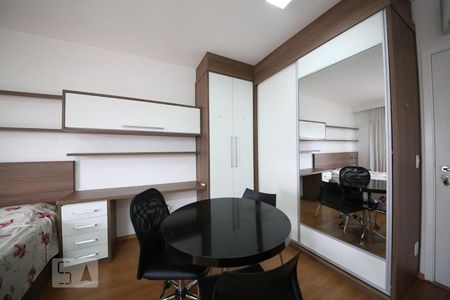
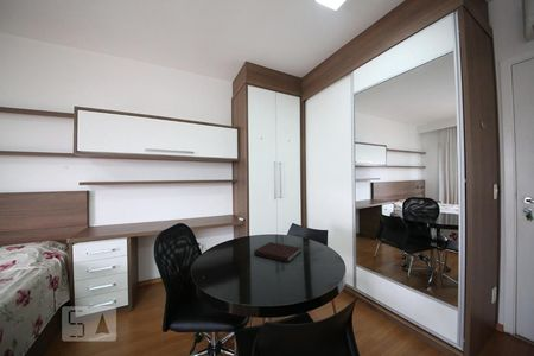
+ notebook (278, 250)
